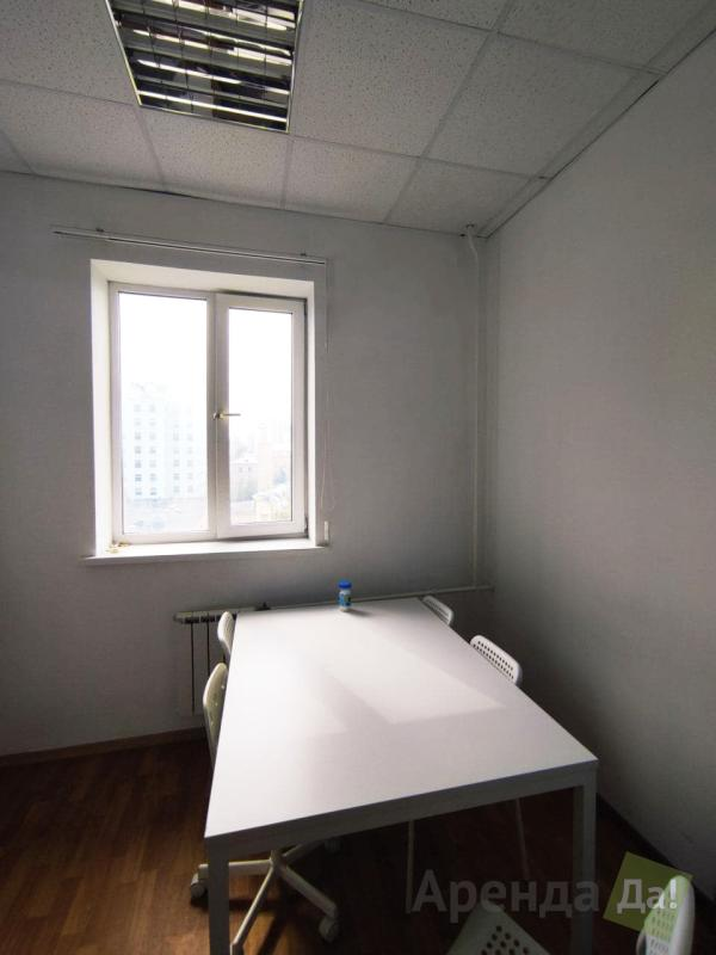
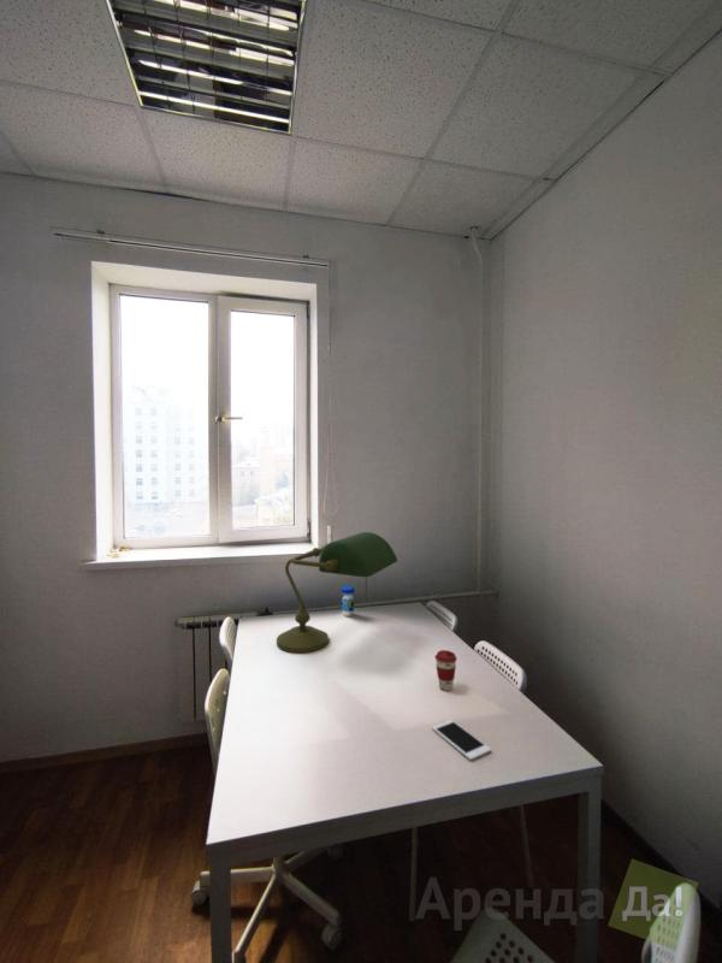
+ desk lamp (335, 573)
+ coffee cup (445, 670)
+ cell phone (460, 738)
